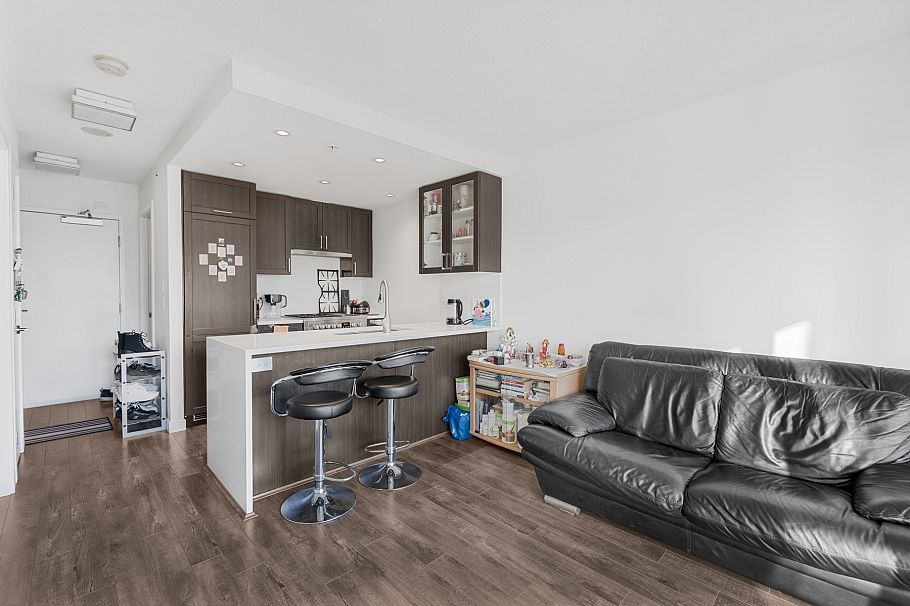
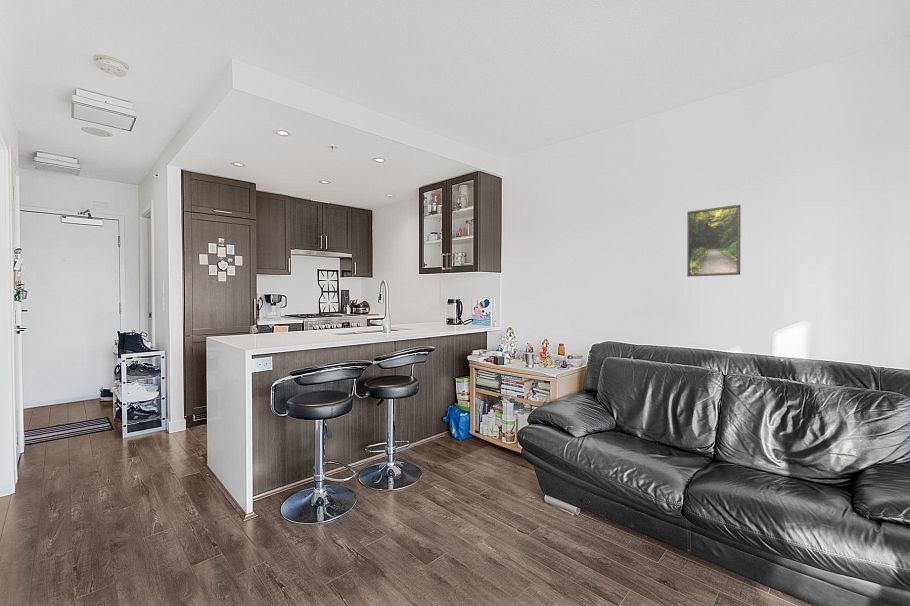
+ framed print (712, 242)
